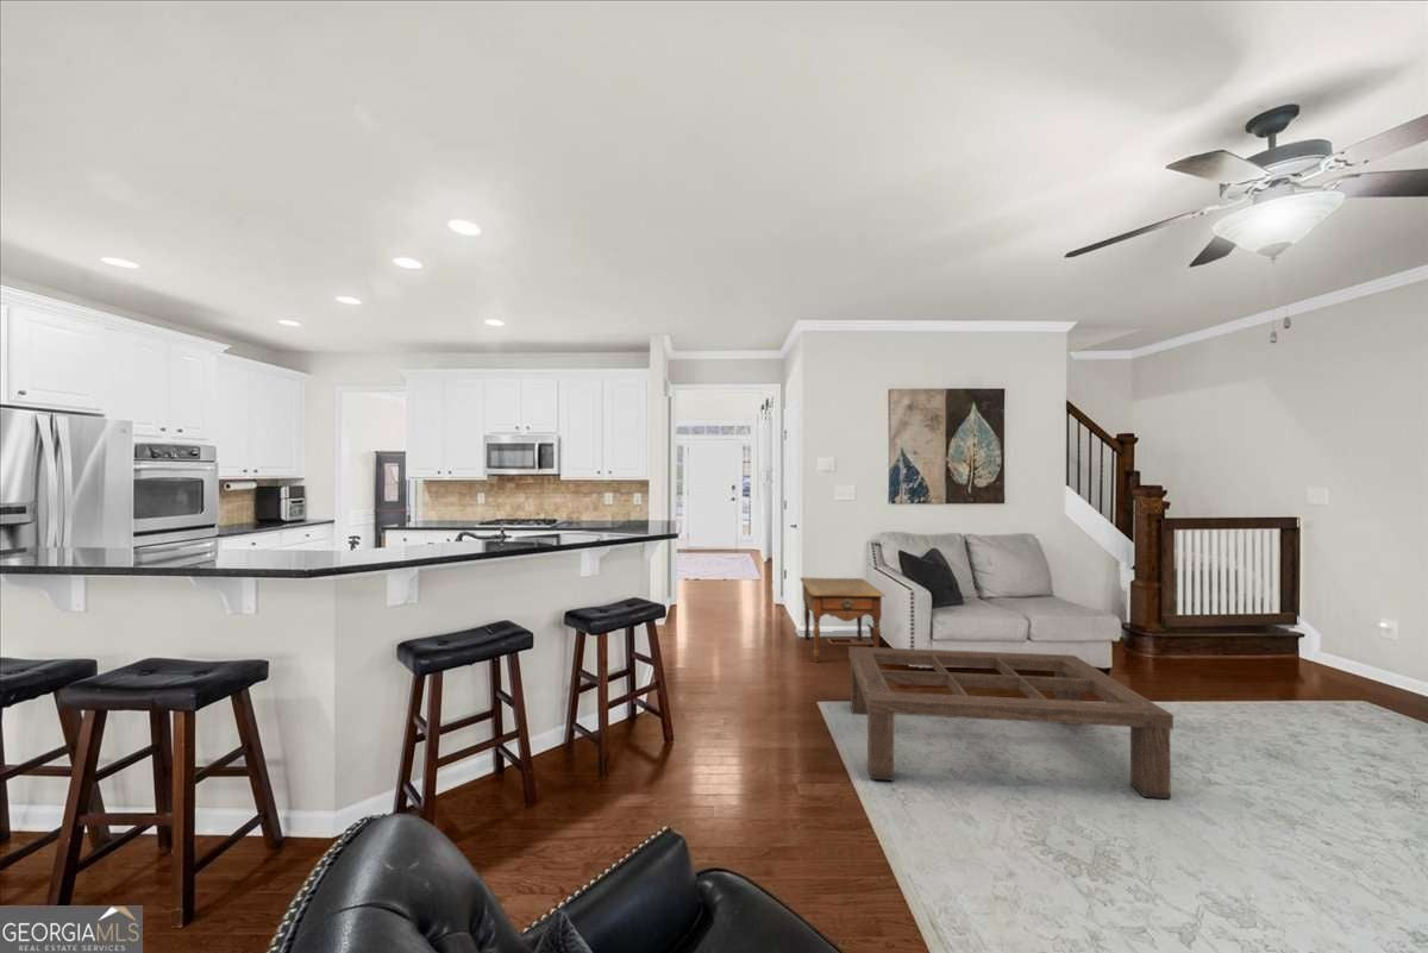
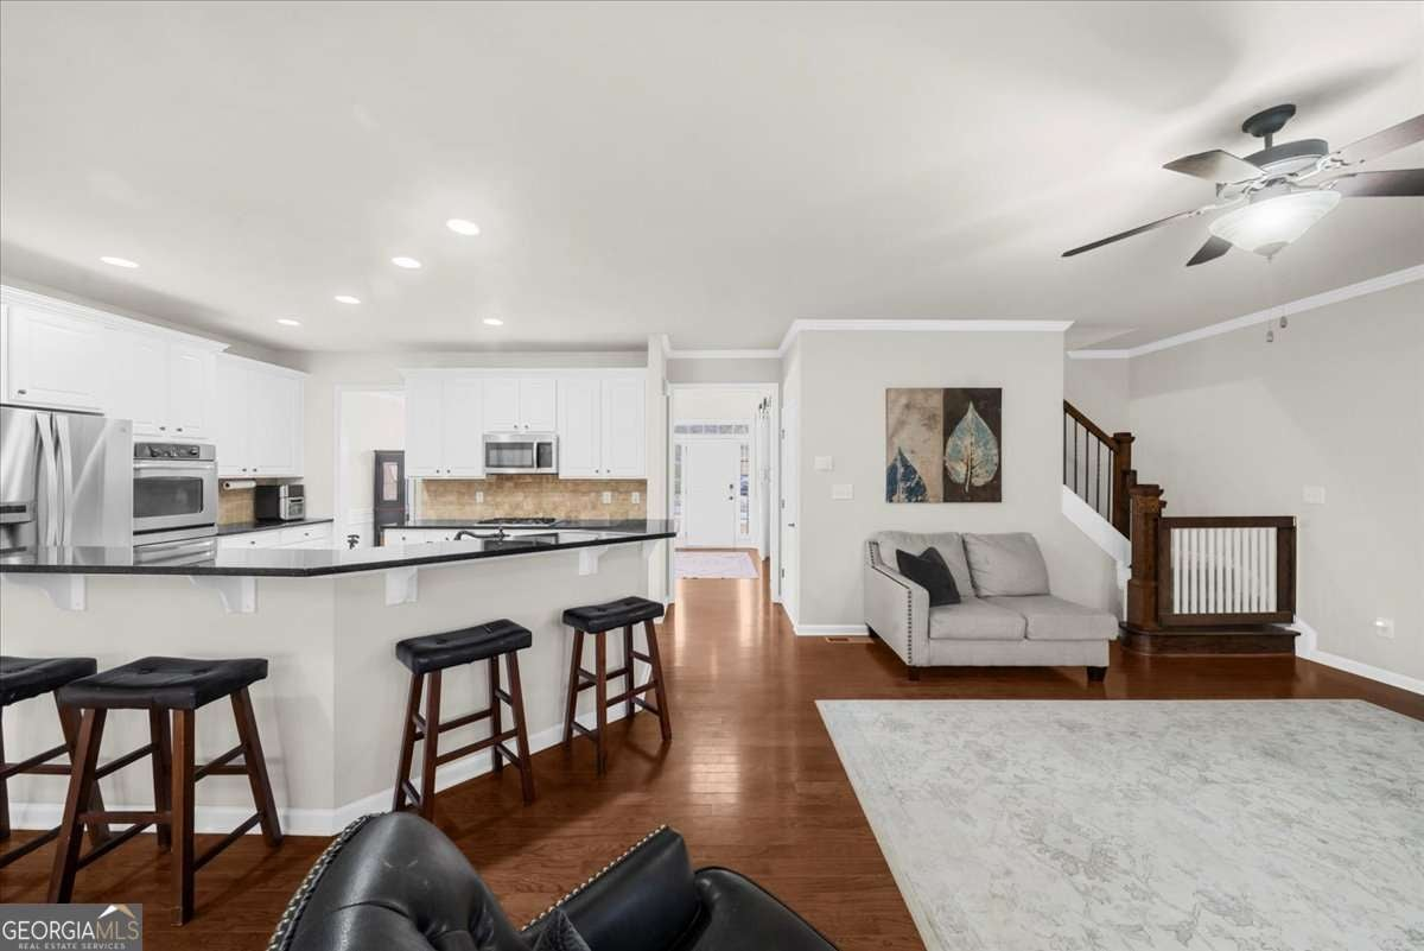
- side table (839, 616)
- coffee table (983, 709)
